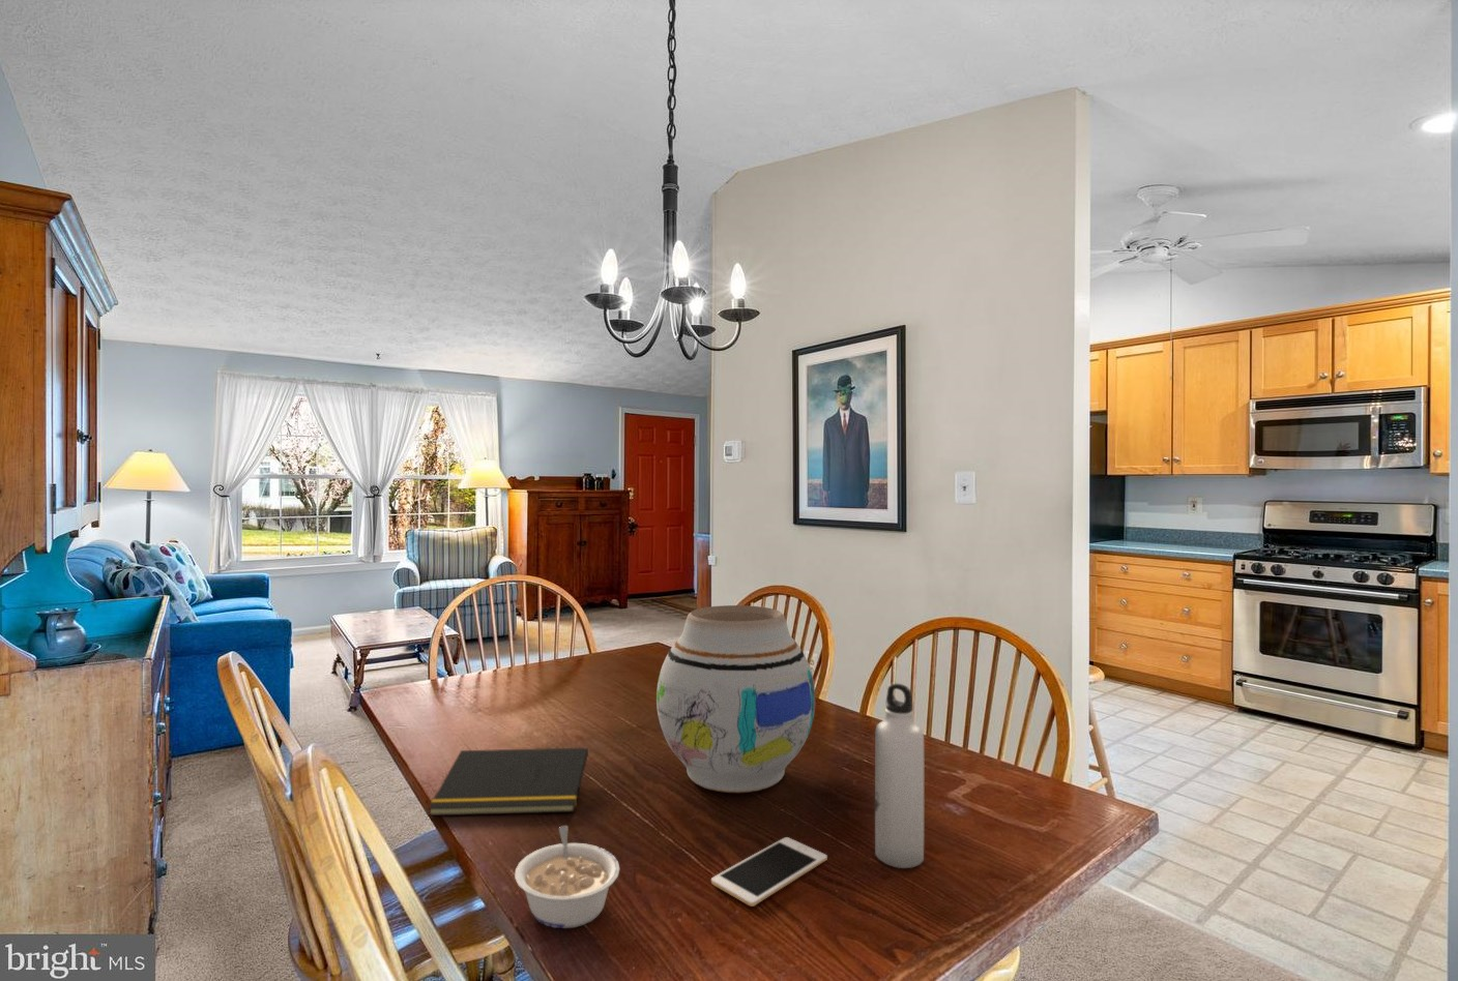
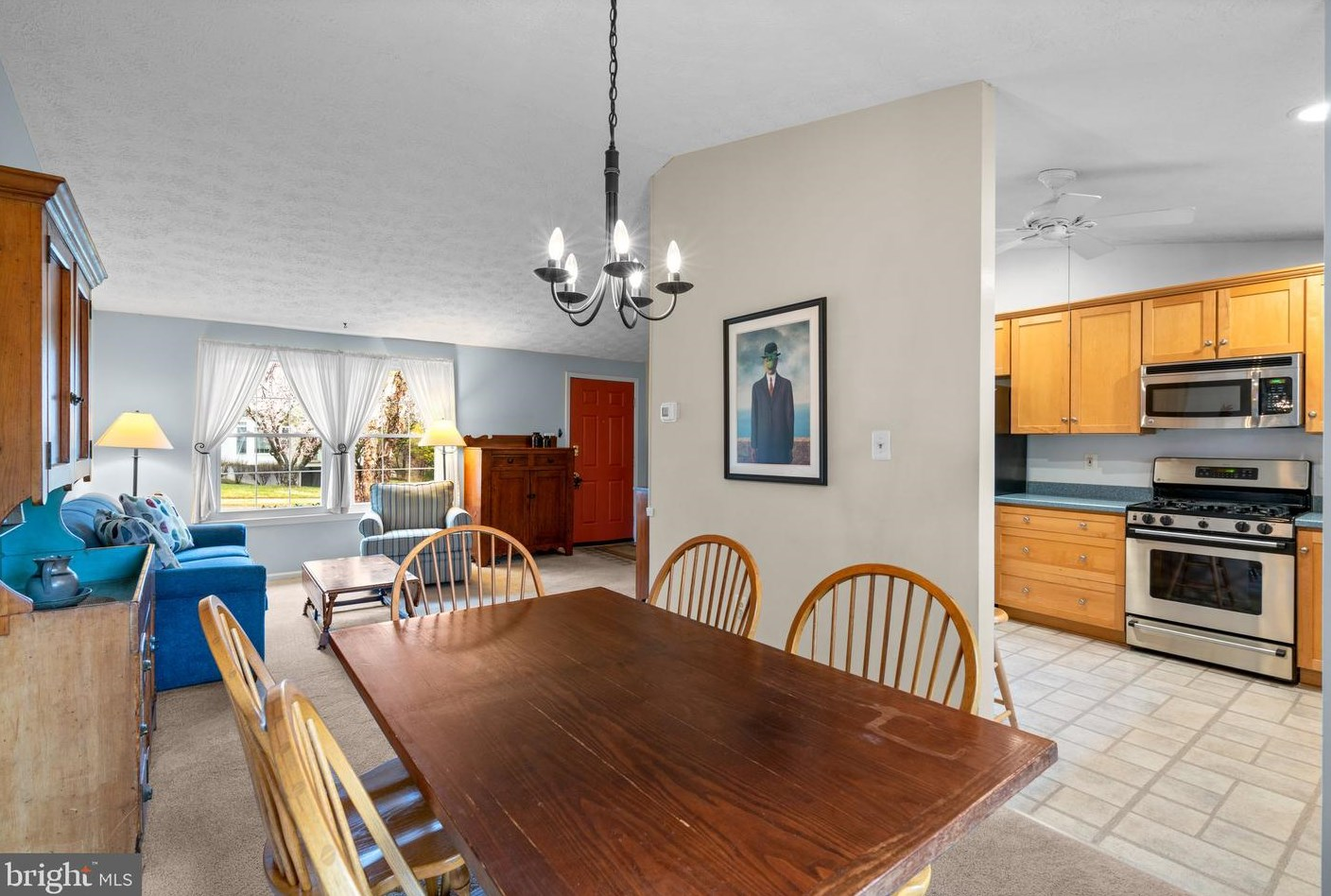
- cell phone (770, 868)
- legume (564, 881)
- notepad (514, 780)
- vase (735, 693)
- water bottle (899, 770)
